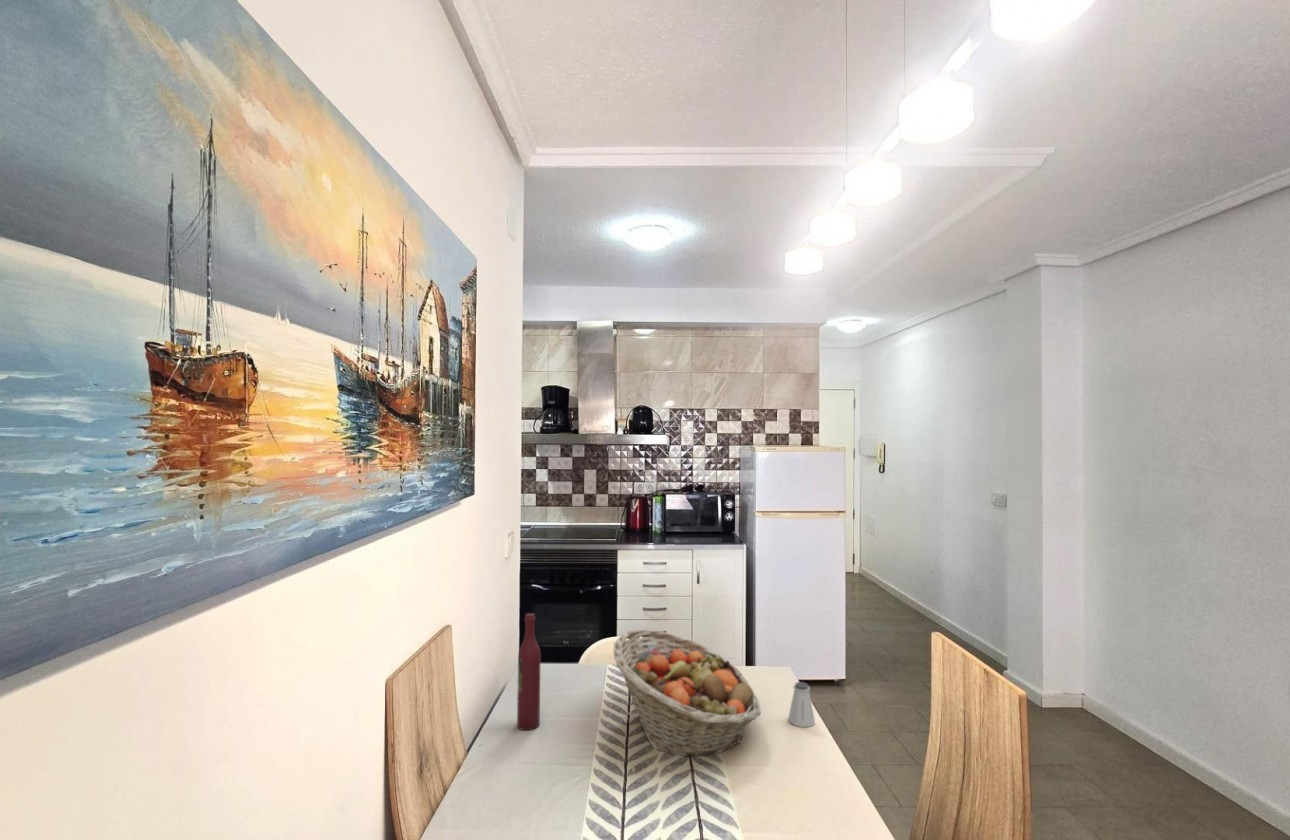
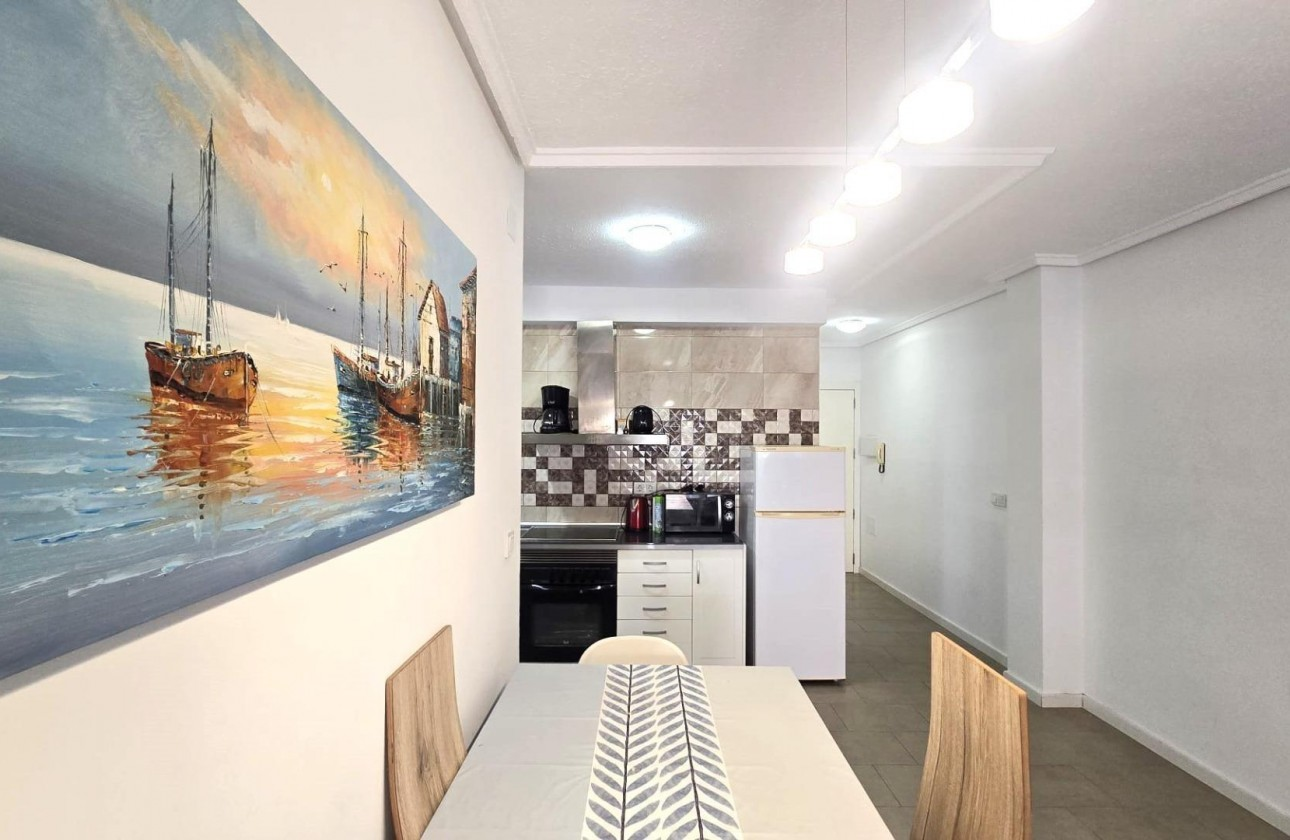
- wine bottle (529, 669)
- saltshaker (801, 702)
- fruit basket (684, 685)
